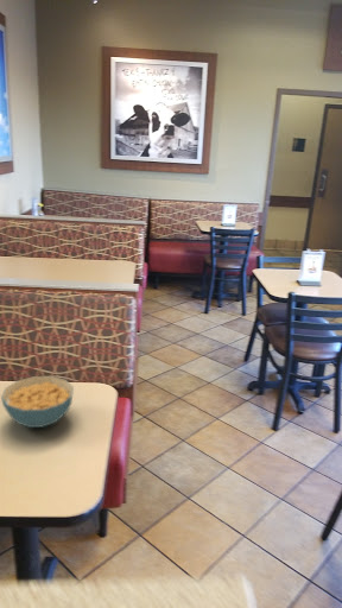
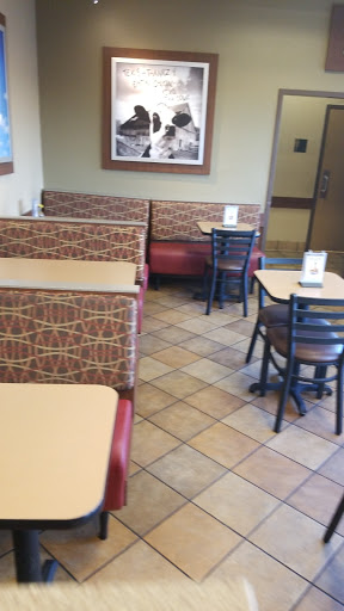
- cereal bowl (38, 406)
